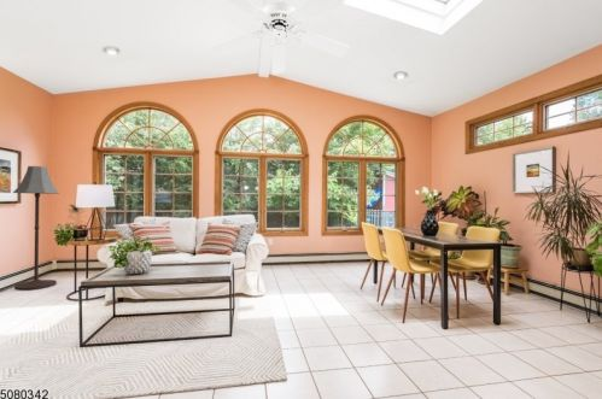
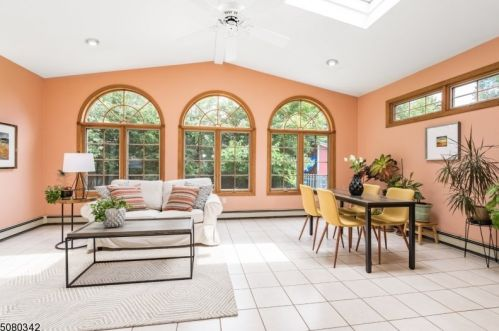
- floor lamp (36, 225)
